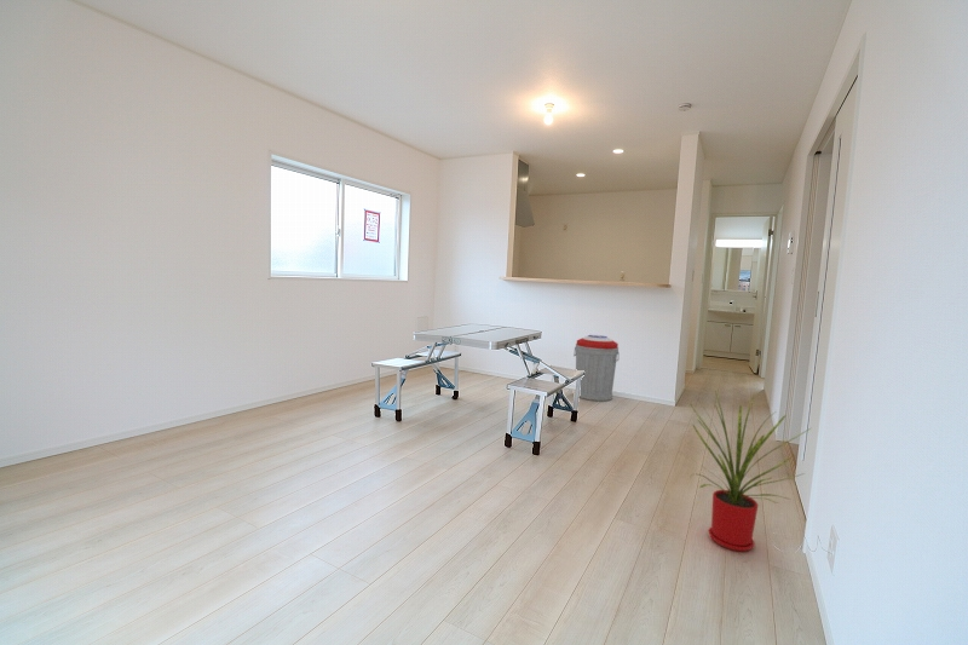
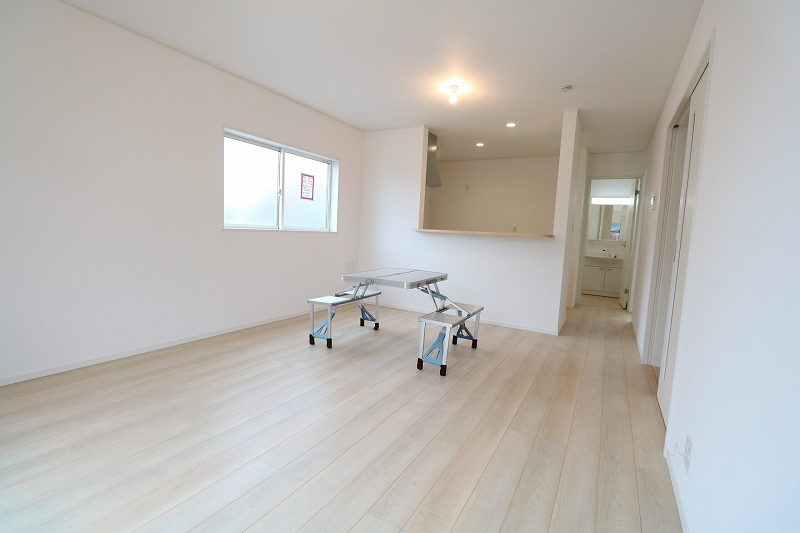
- house plant (739, 472)
- trash can (595, 365)
